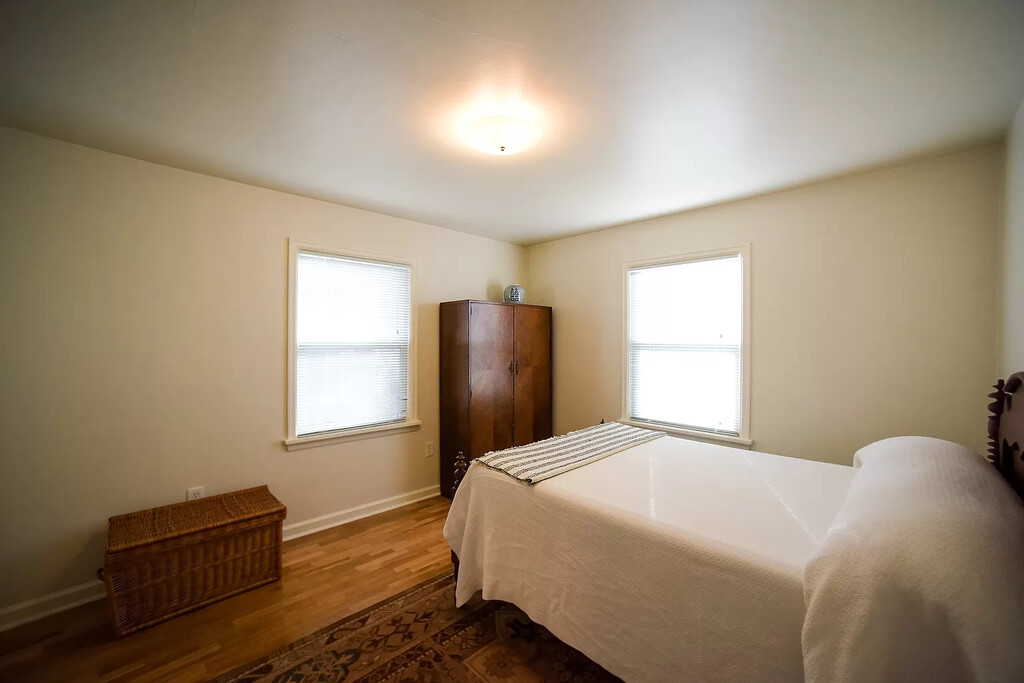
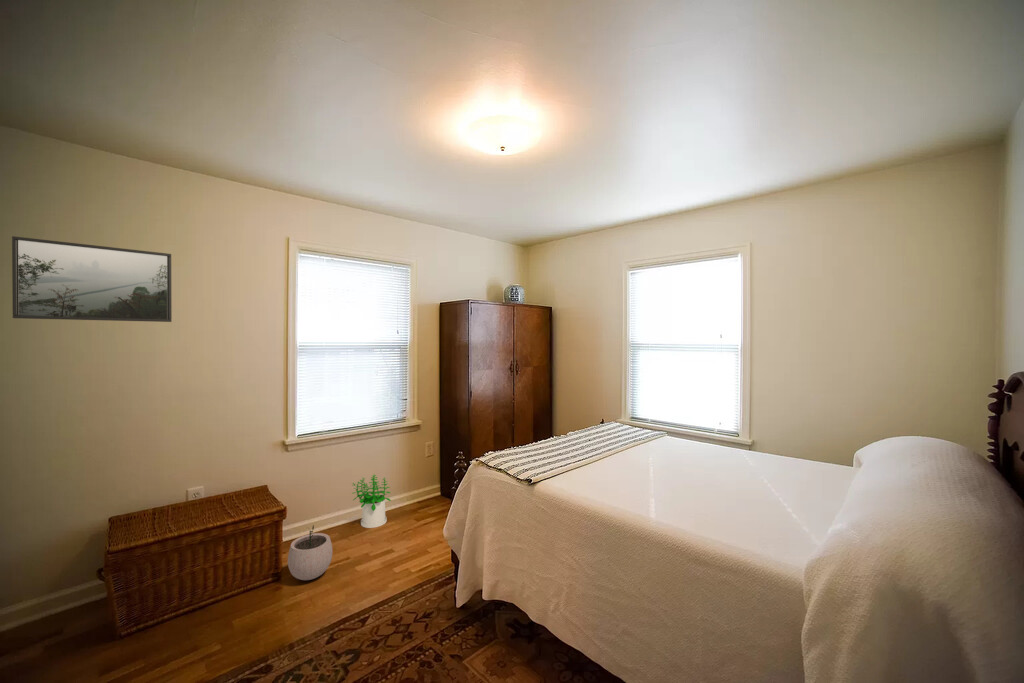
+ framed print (99, 283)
+ plant pot (310, 551)
+ potted plant (370, 500)
